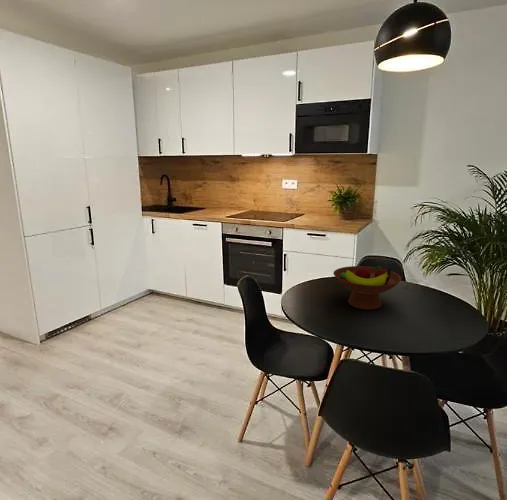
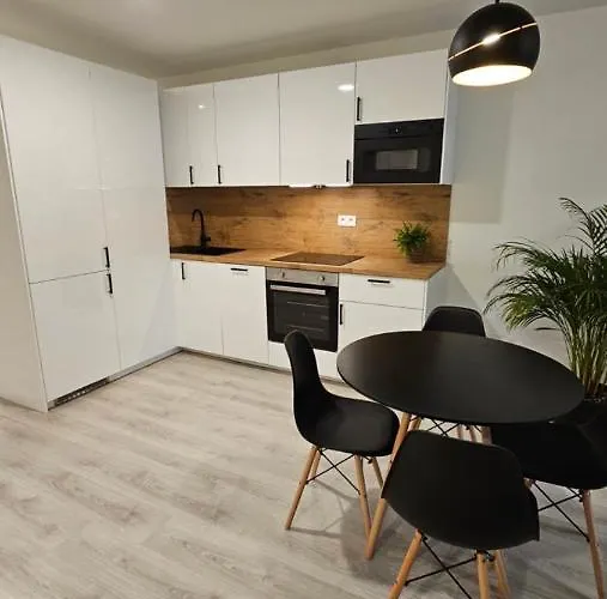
- fruit bowl (366, 284)
